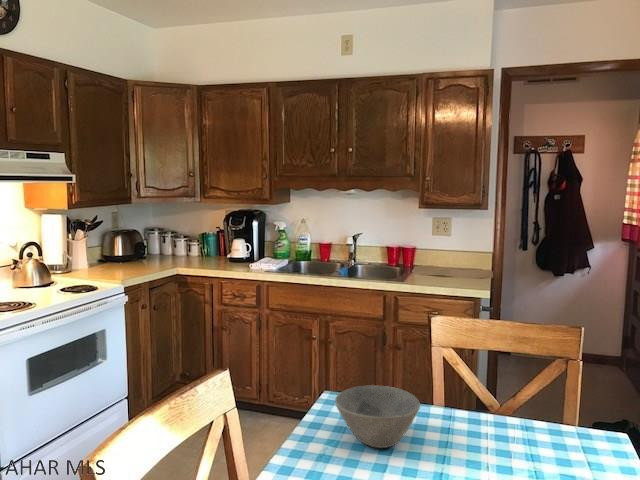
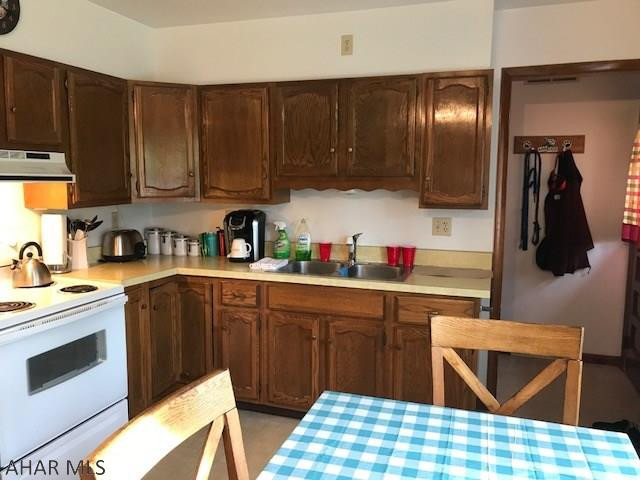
- bowl (376, 418)
